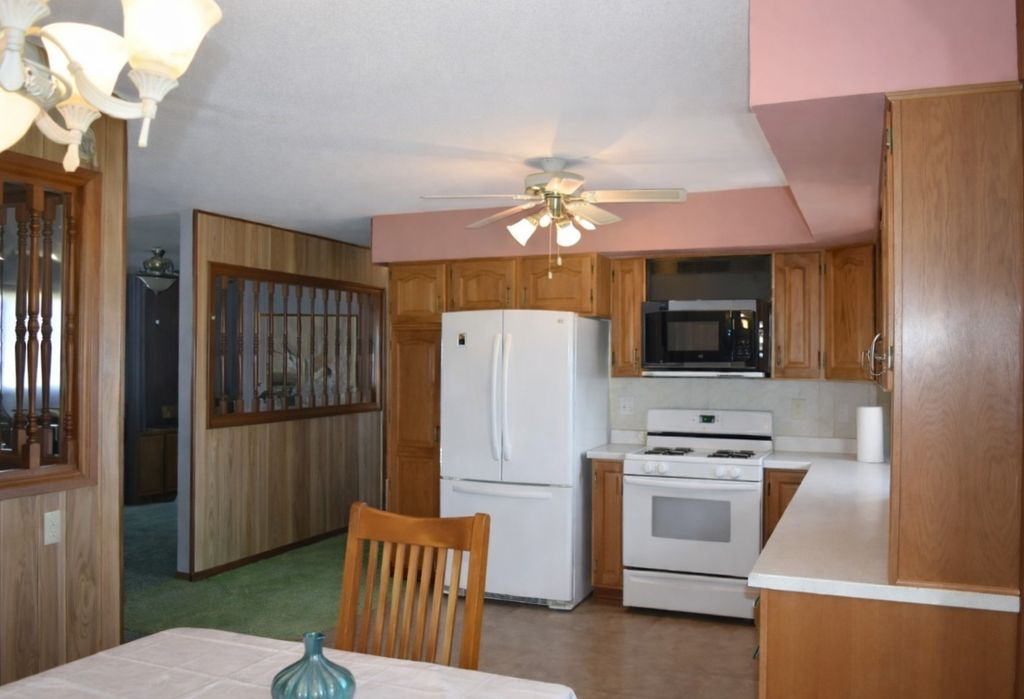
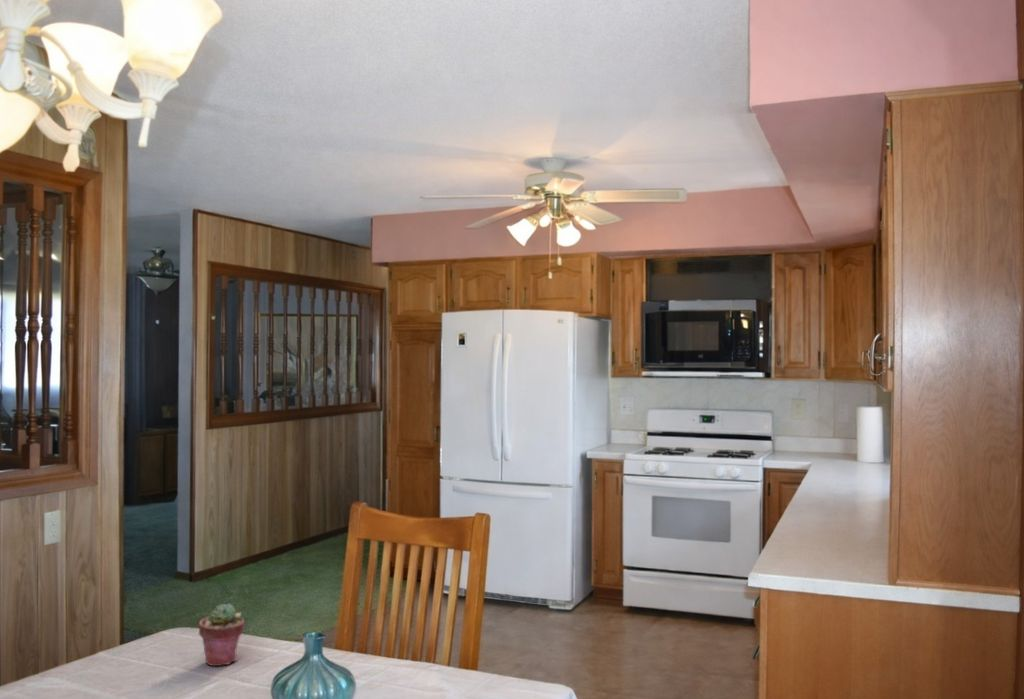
+ potted succulent (221, 632)
